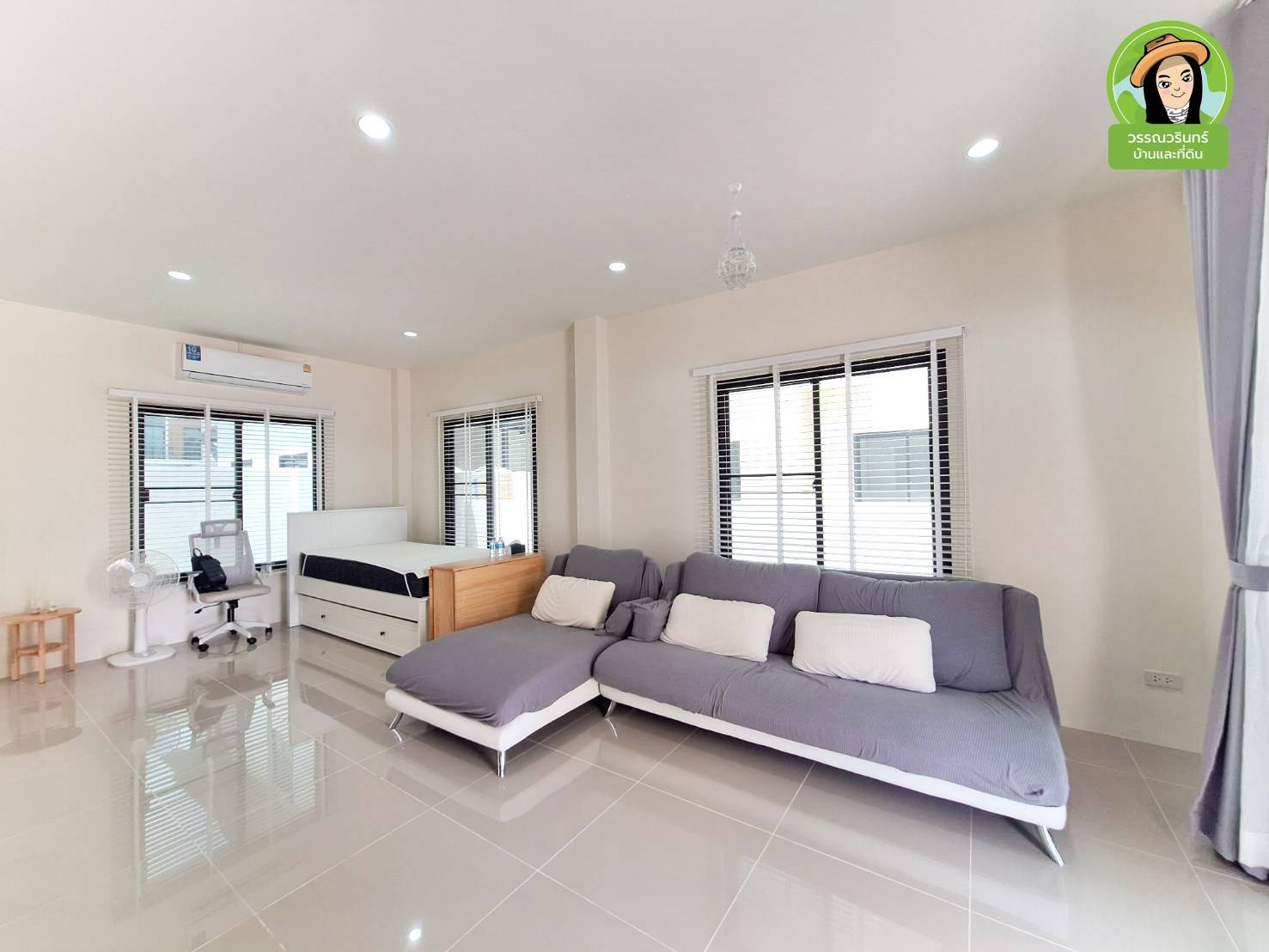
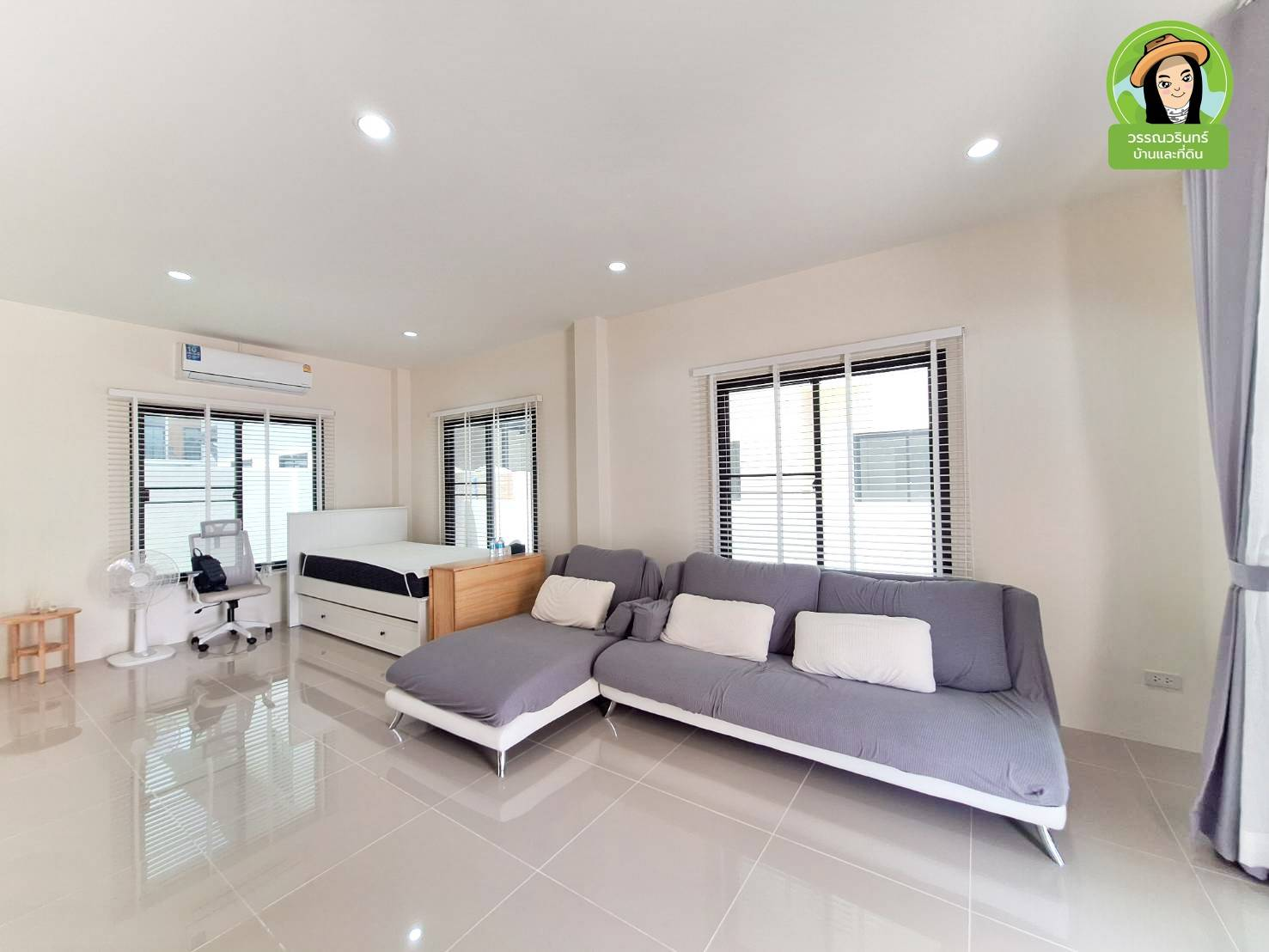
- pendant light (735, 235)
